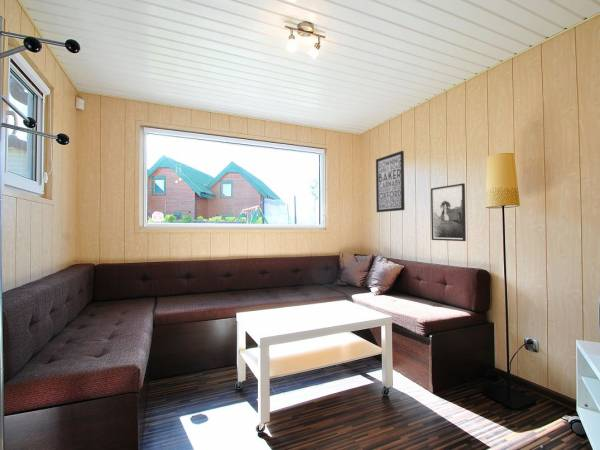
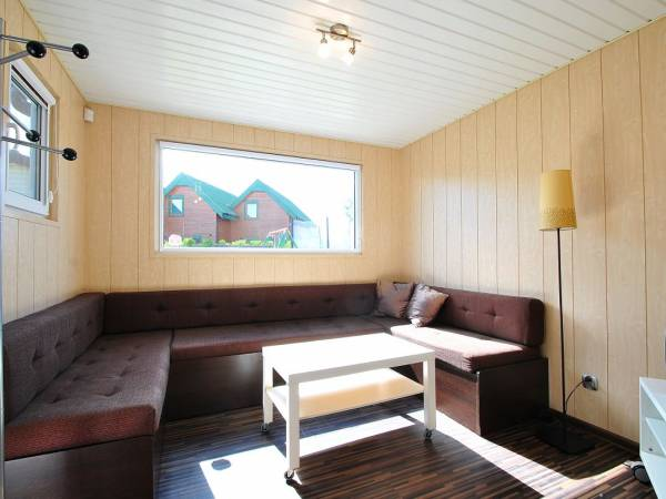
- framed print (447, 213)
- wall art (389, 183)
